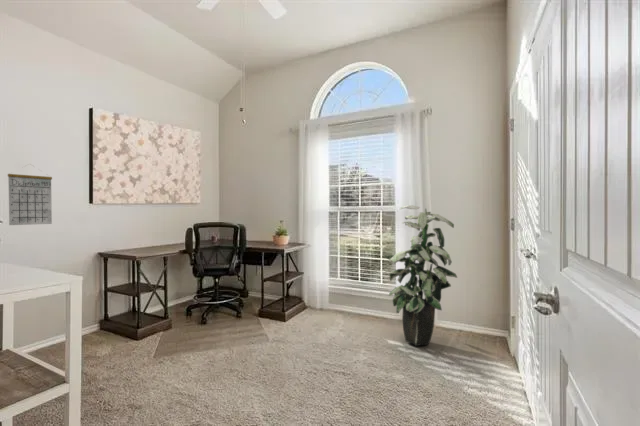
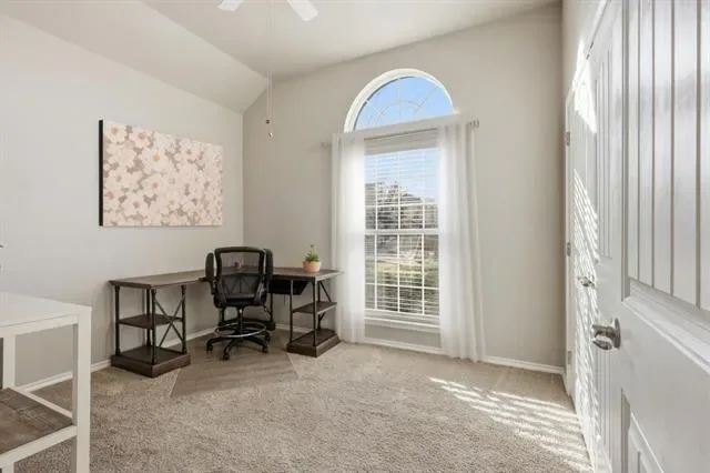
- indoor plant (417, 273)
- calendar (31, 194)
